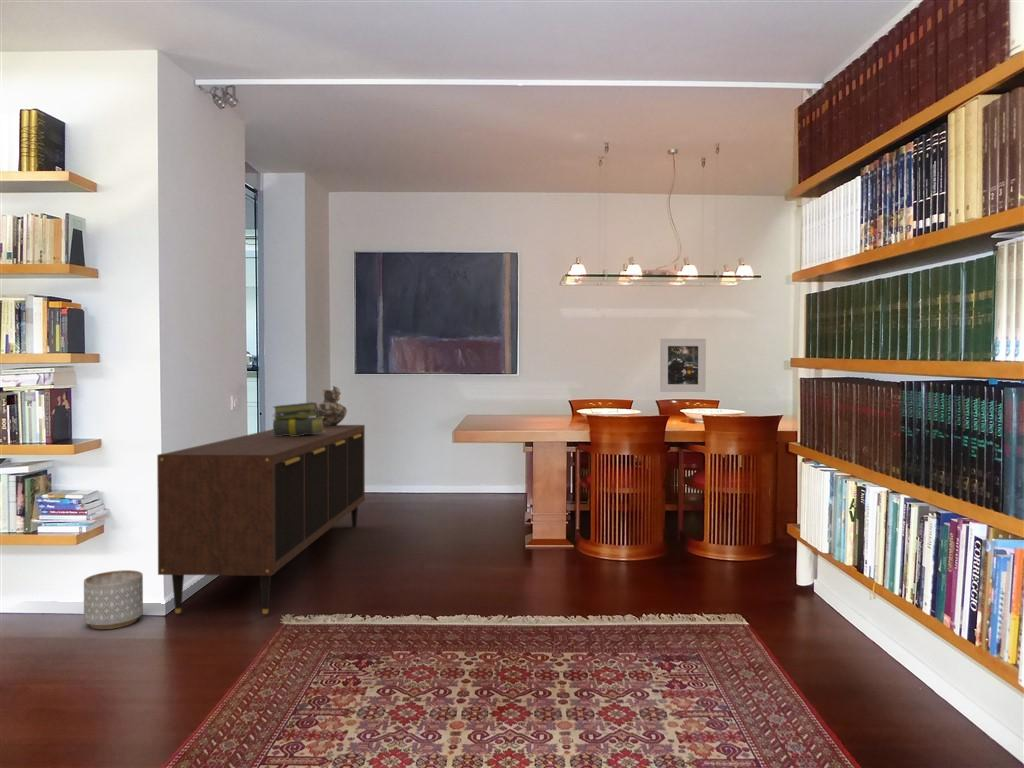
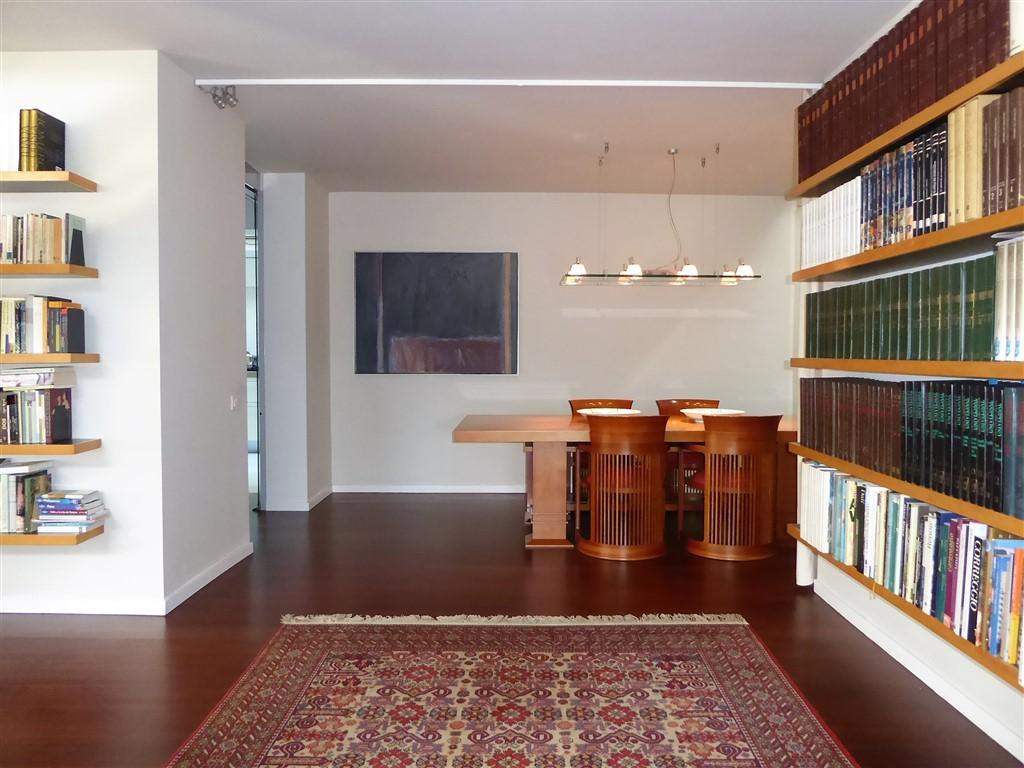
- sideboard (285, 499)
- planter (113, 599)
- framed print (682, 365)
- stack of books (296, 418)
- vase (330, 405)
